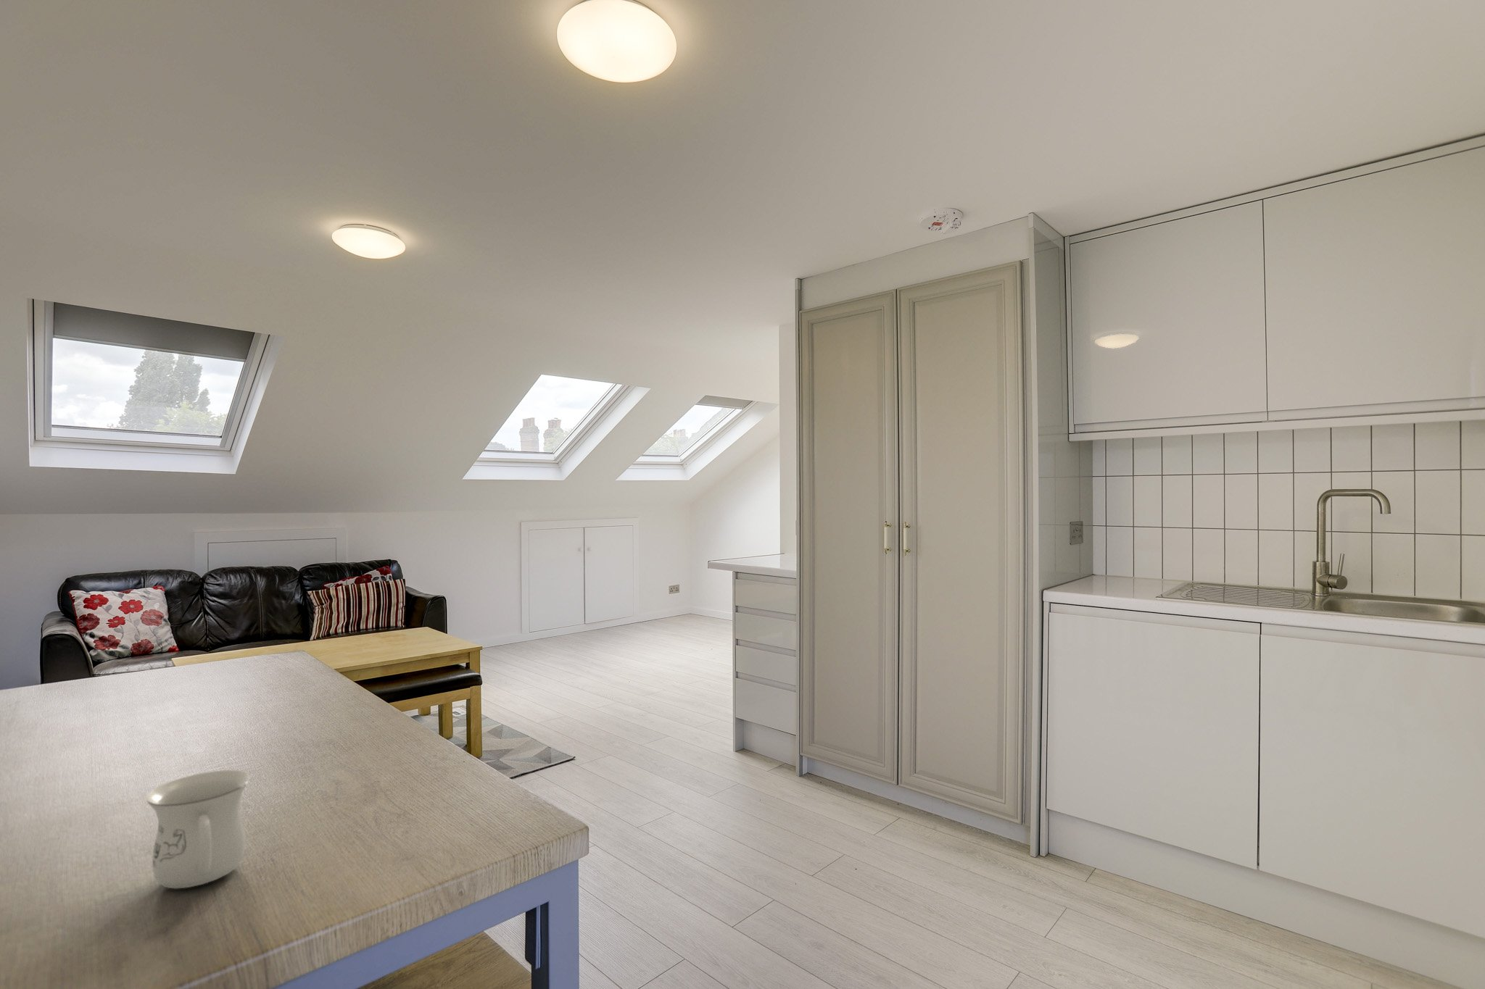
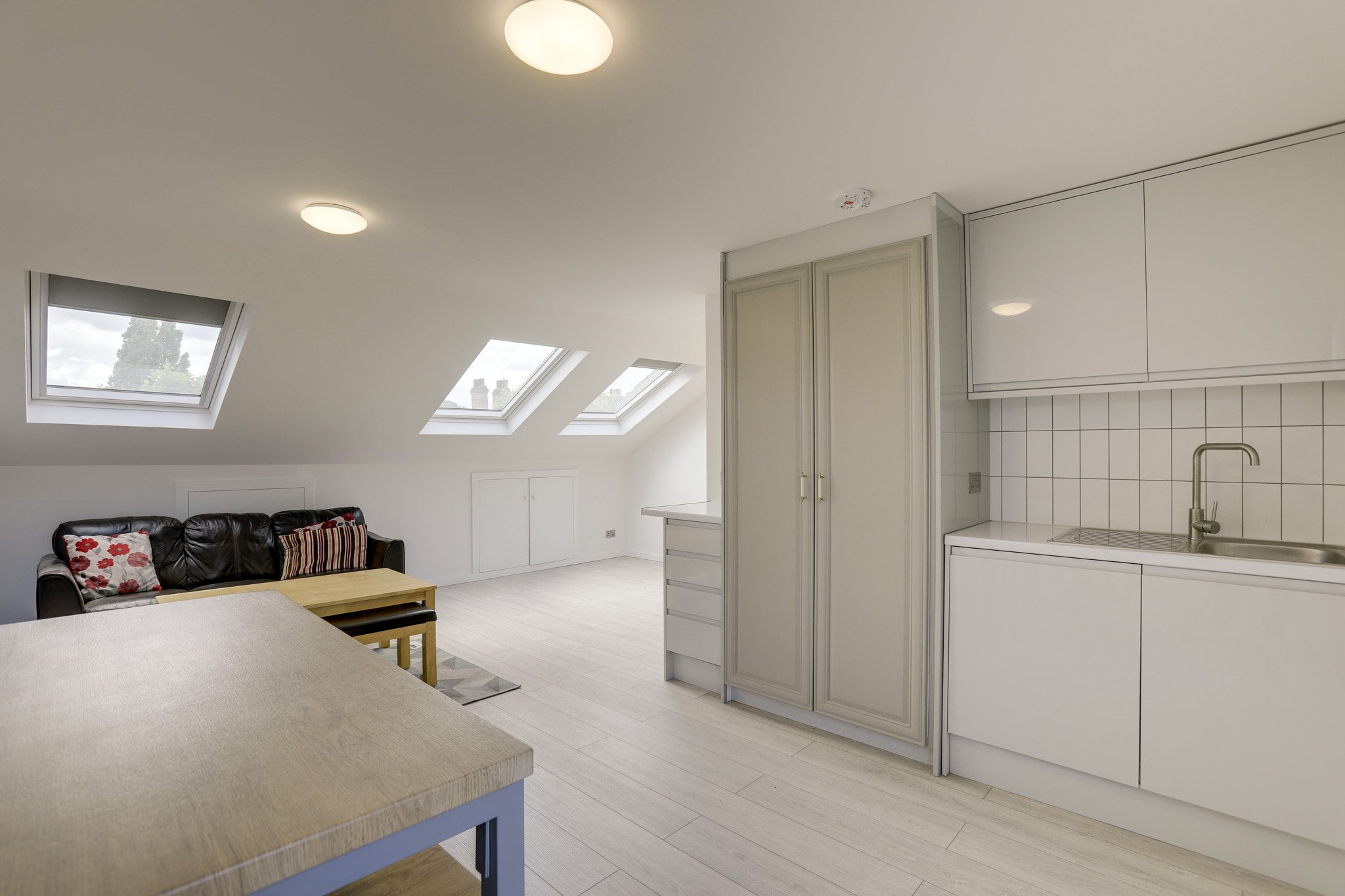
- mug (201, 837)
